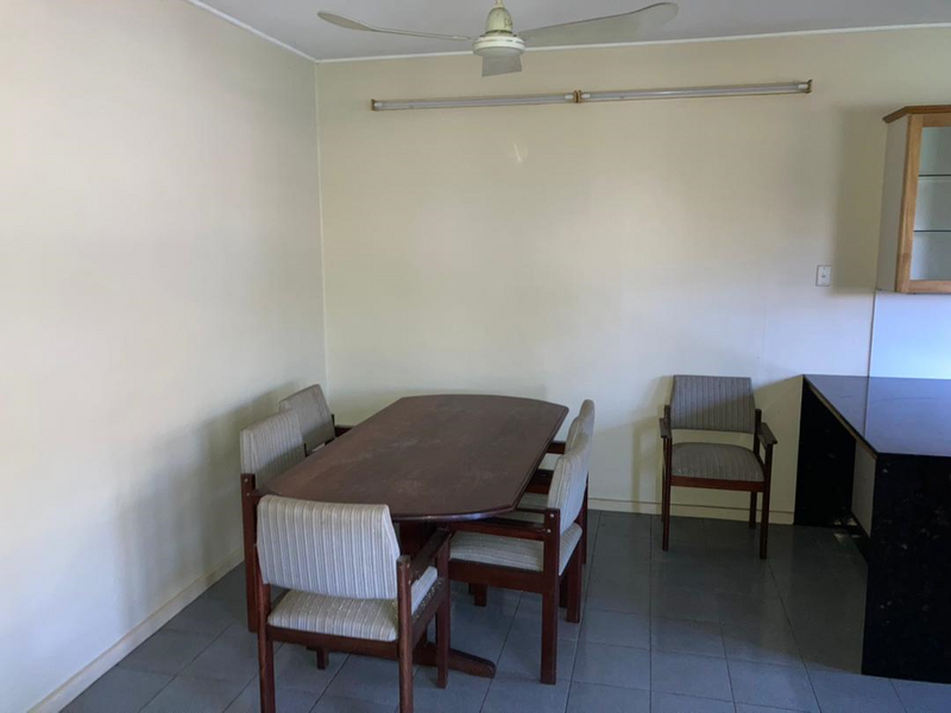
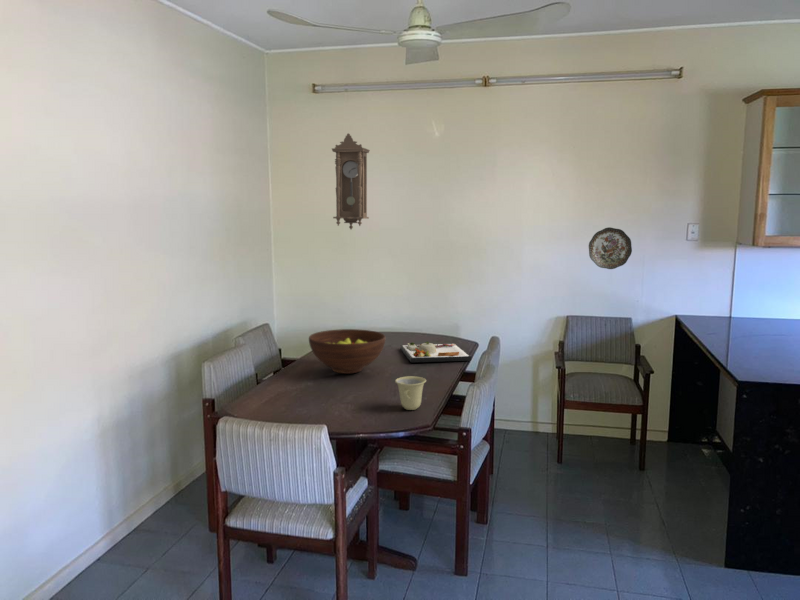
+ decorative plate (609, 248)
+ cup (410, 393)
+ pendulum clock (350, 182)
+ fruit bowl (347, 353)
+ dinner plate (434, 347)
